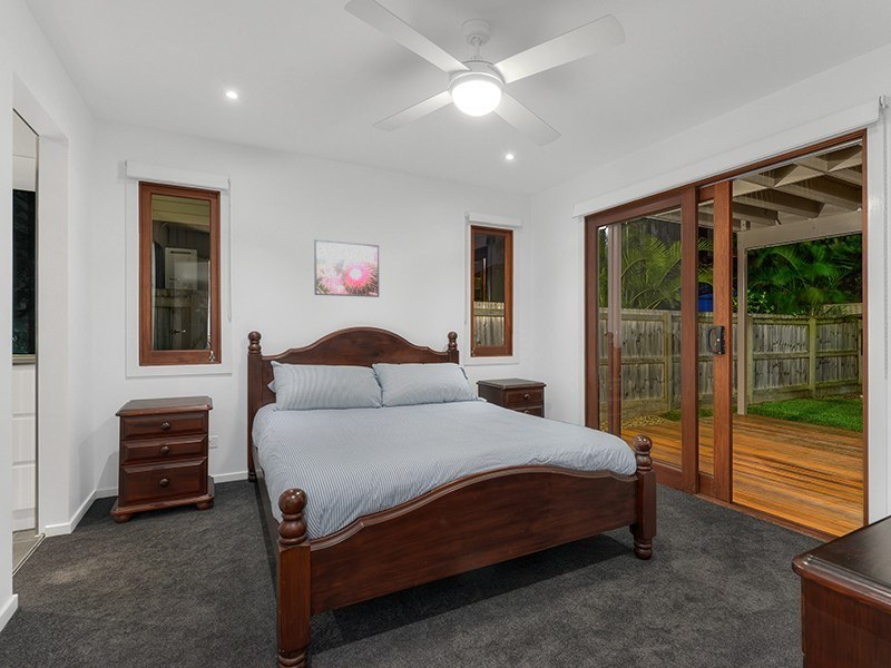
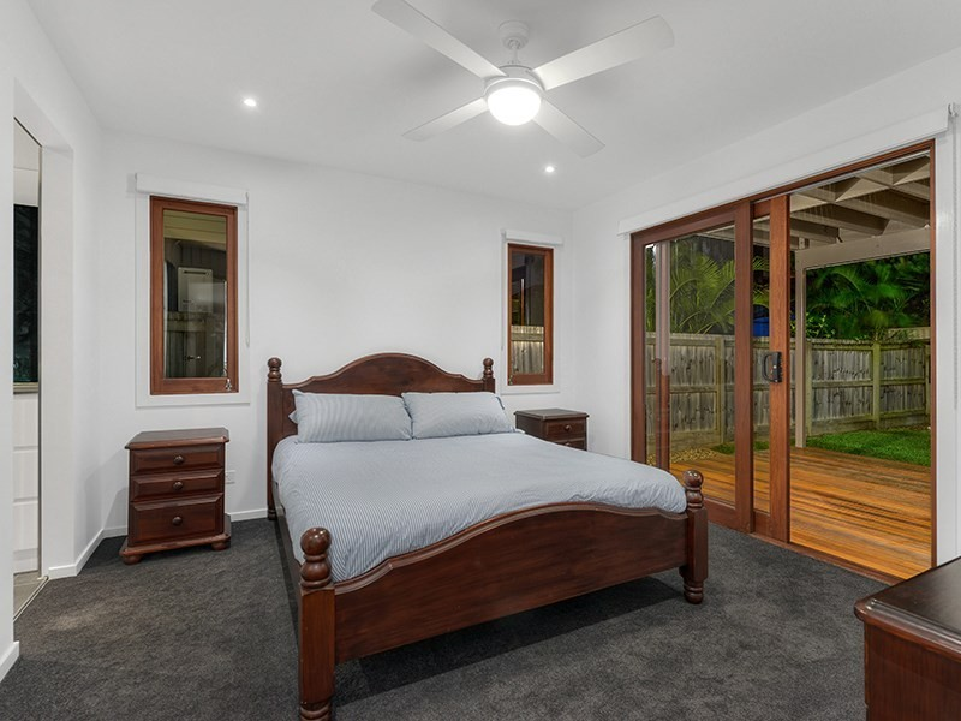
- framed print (347, 268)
